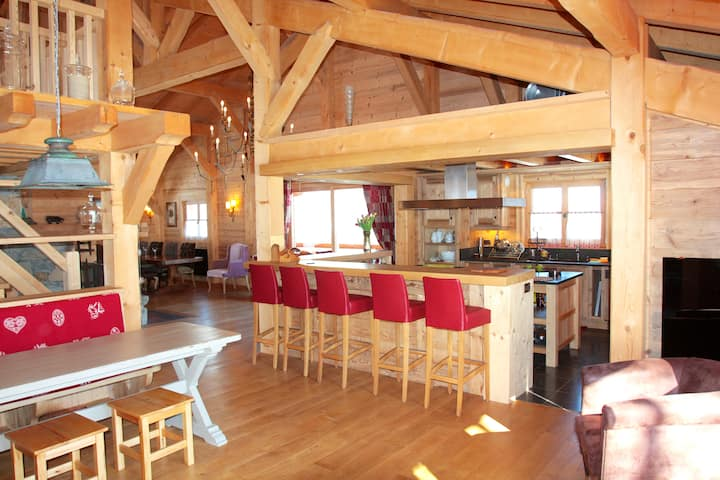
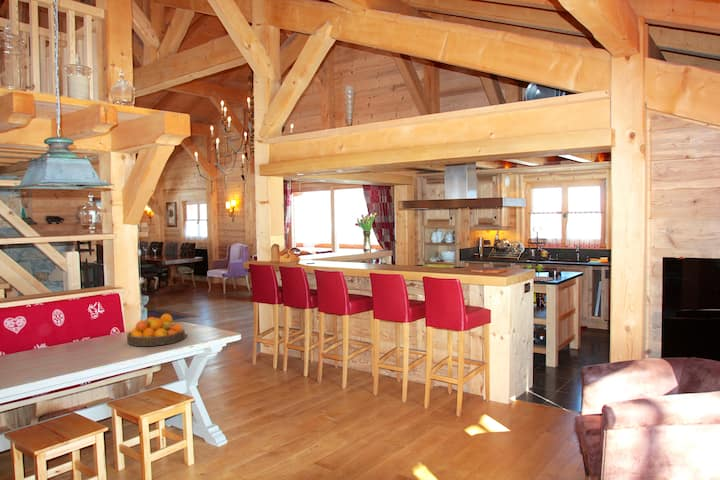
+ fruit bowl (156, 328)
